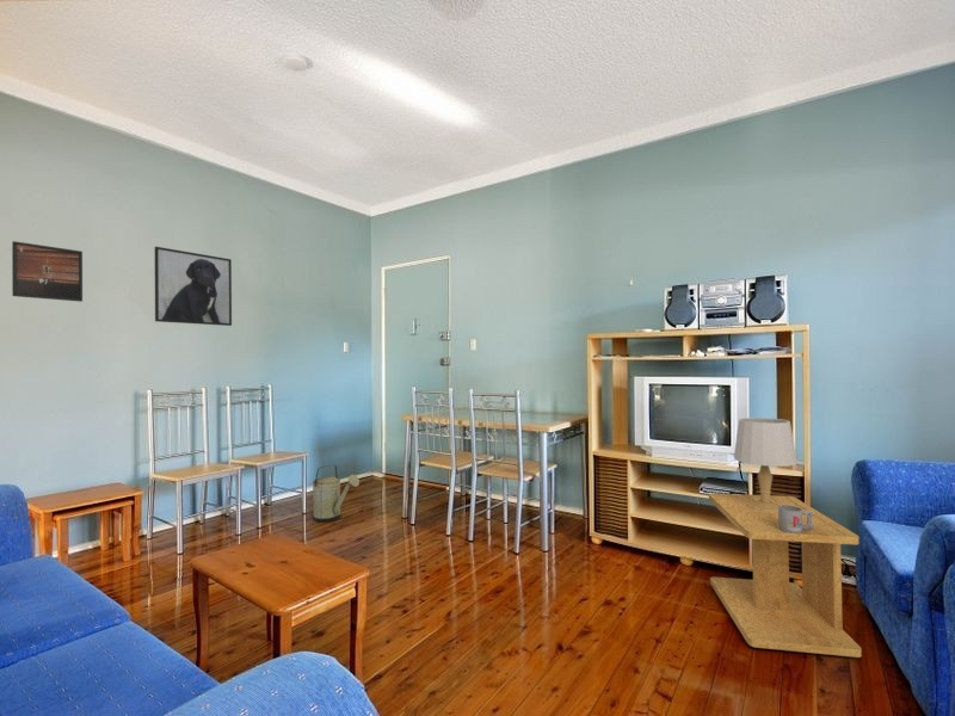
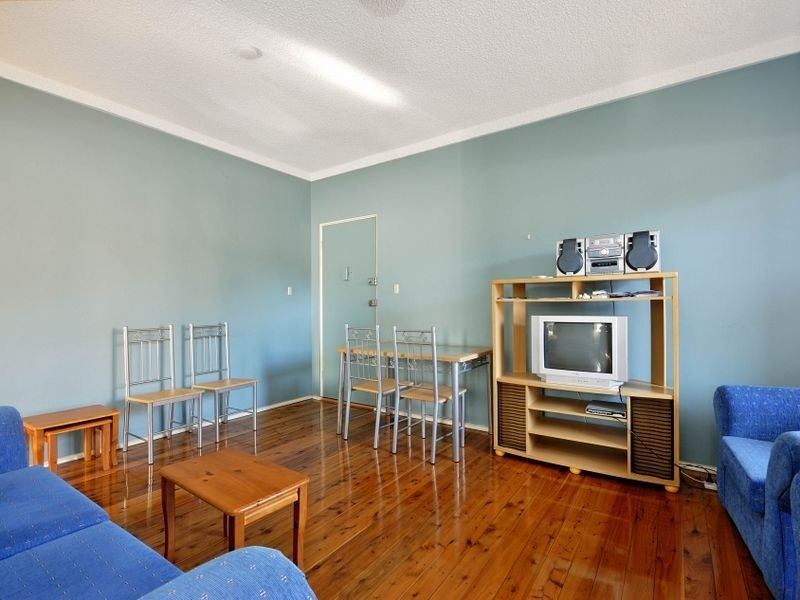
- side table (774, 564)
- watering can (334, 493)
- mug (795, 518)
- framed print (195, 288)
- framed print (48, 272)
- table lamp (764, 462)
